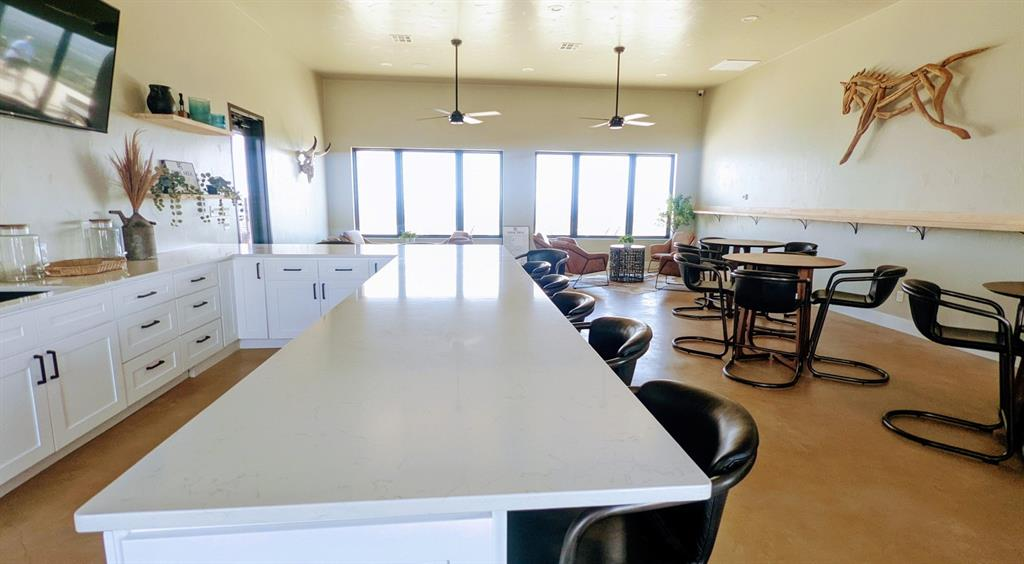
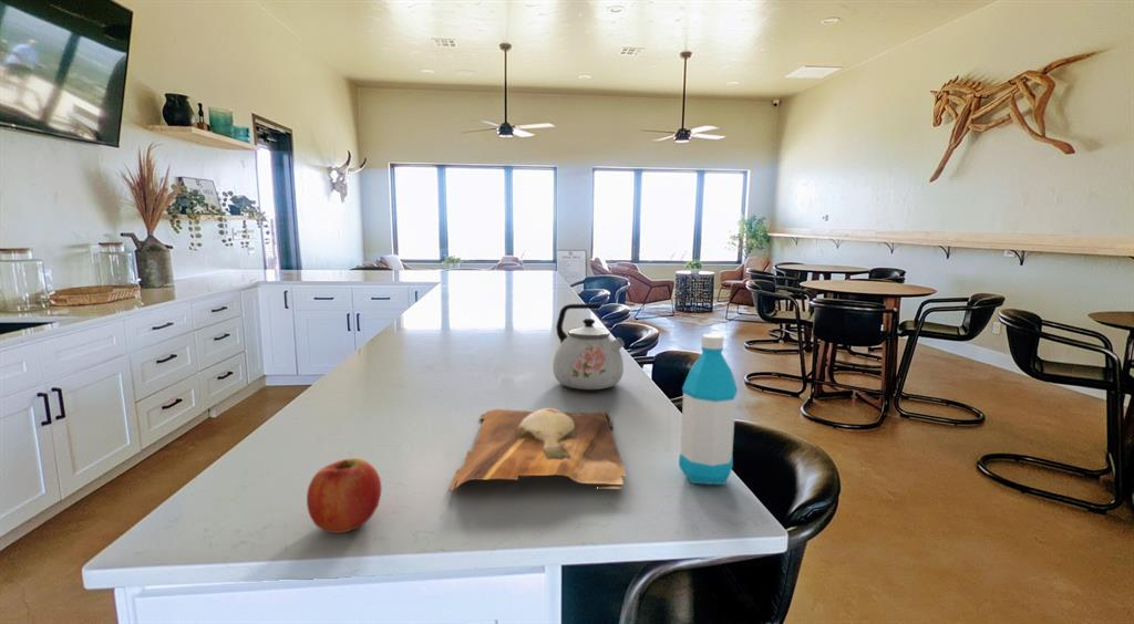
+ water bottle (709, 408)
+ fruit (343, 490)
+ kettle (589, 344)
+ cutting board (543, 431)
